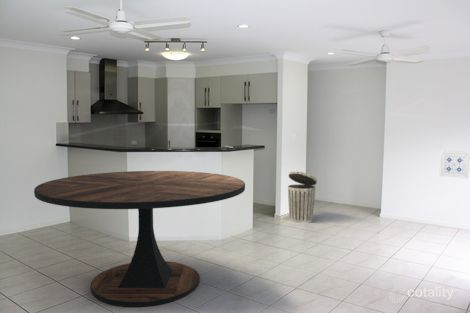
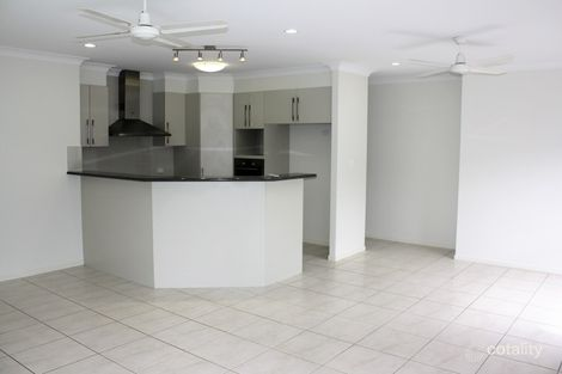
- trash can (301, 195)
- dining table (145, 233)
- wall art (454, 164)
